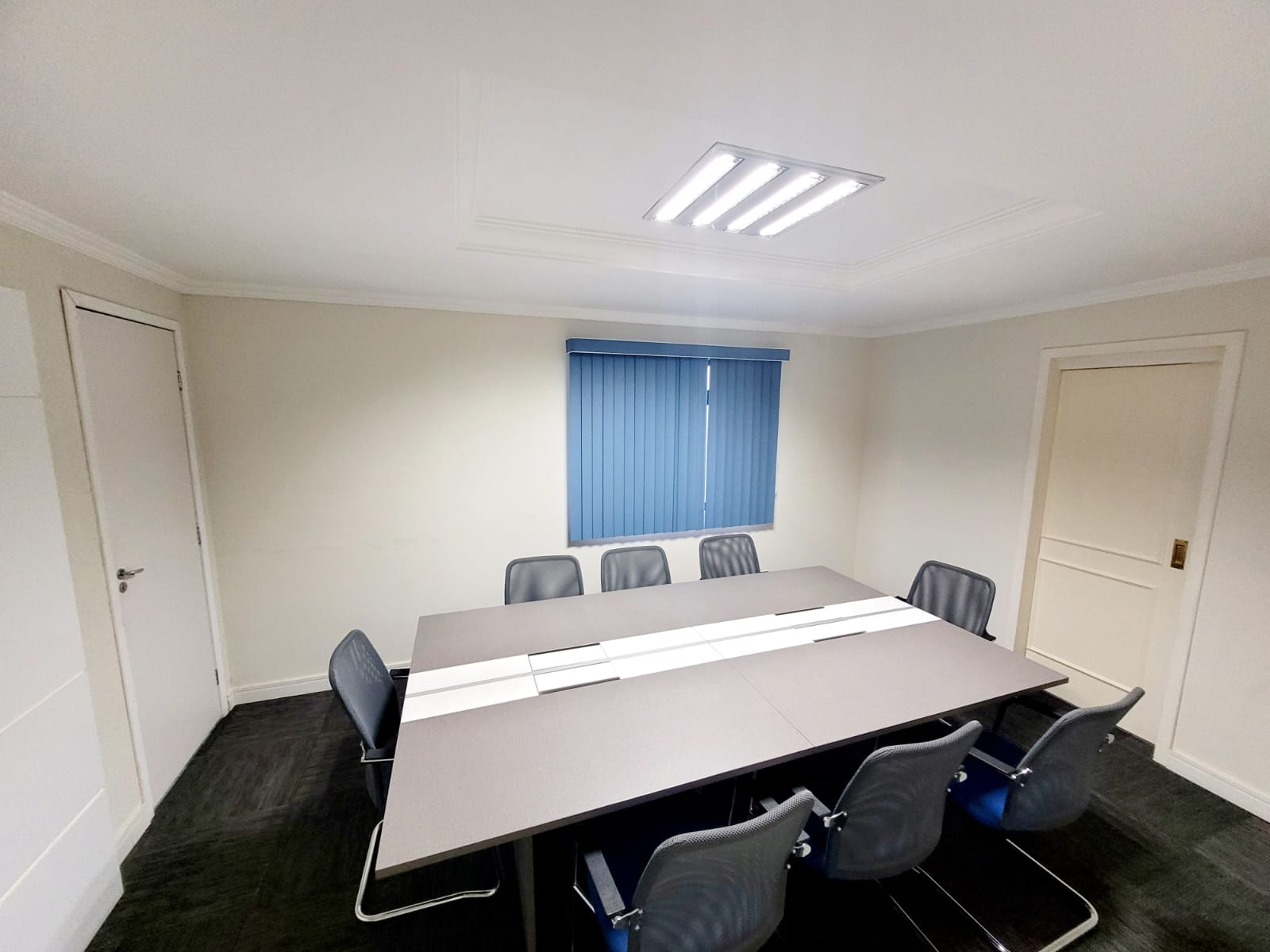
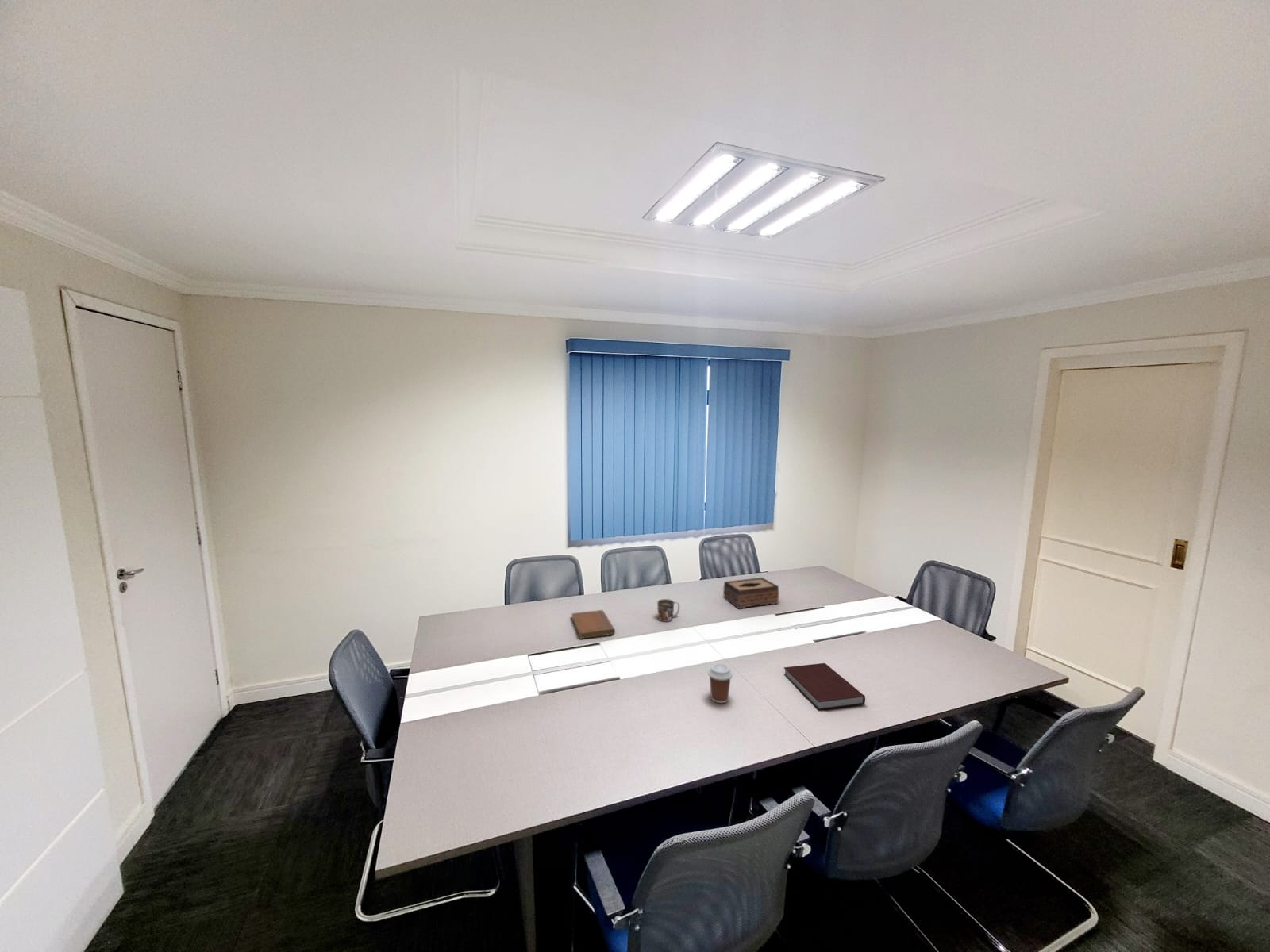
+ notebook (592, 623)
+ mug (668, 610)
+ notebook (822, 685)
+ coffee cup (720, 682)
+ tissue box (750, 592)
